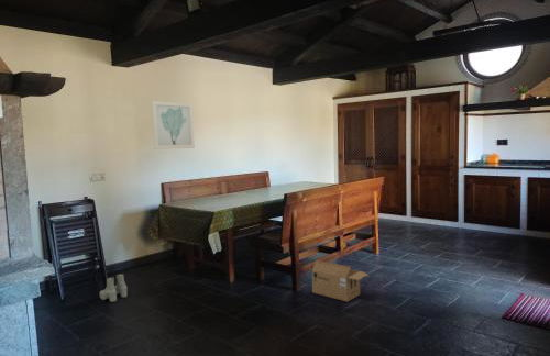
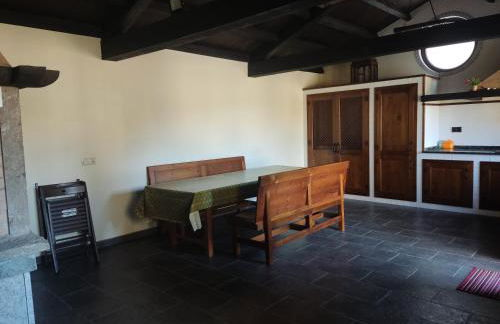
- boots (112, 286)
- wall art (174, 125)
- cardboard box (339, 277)
